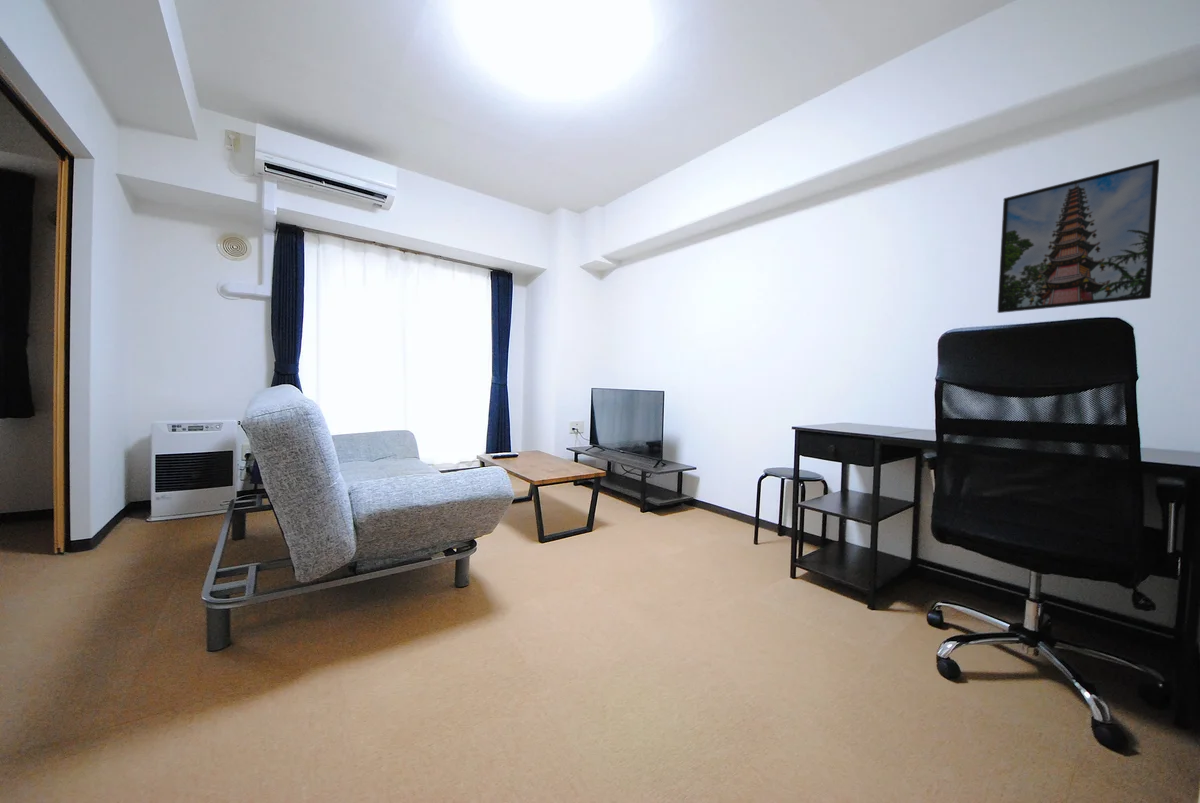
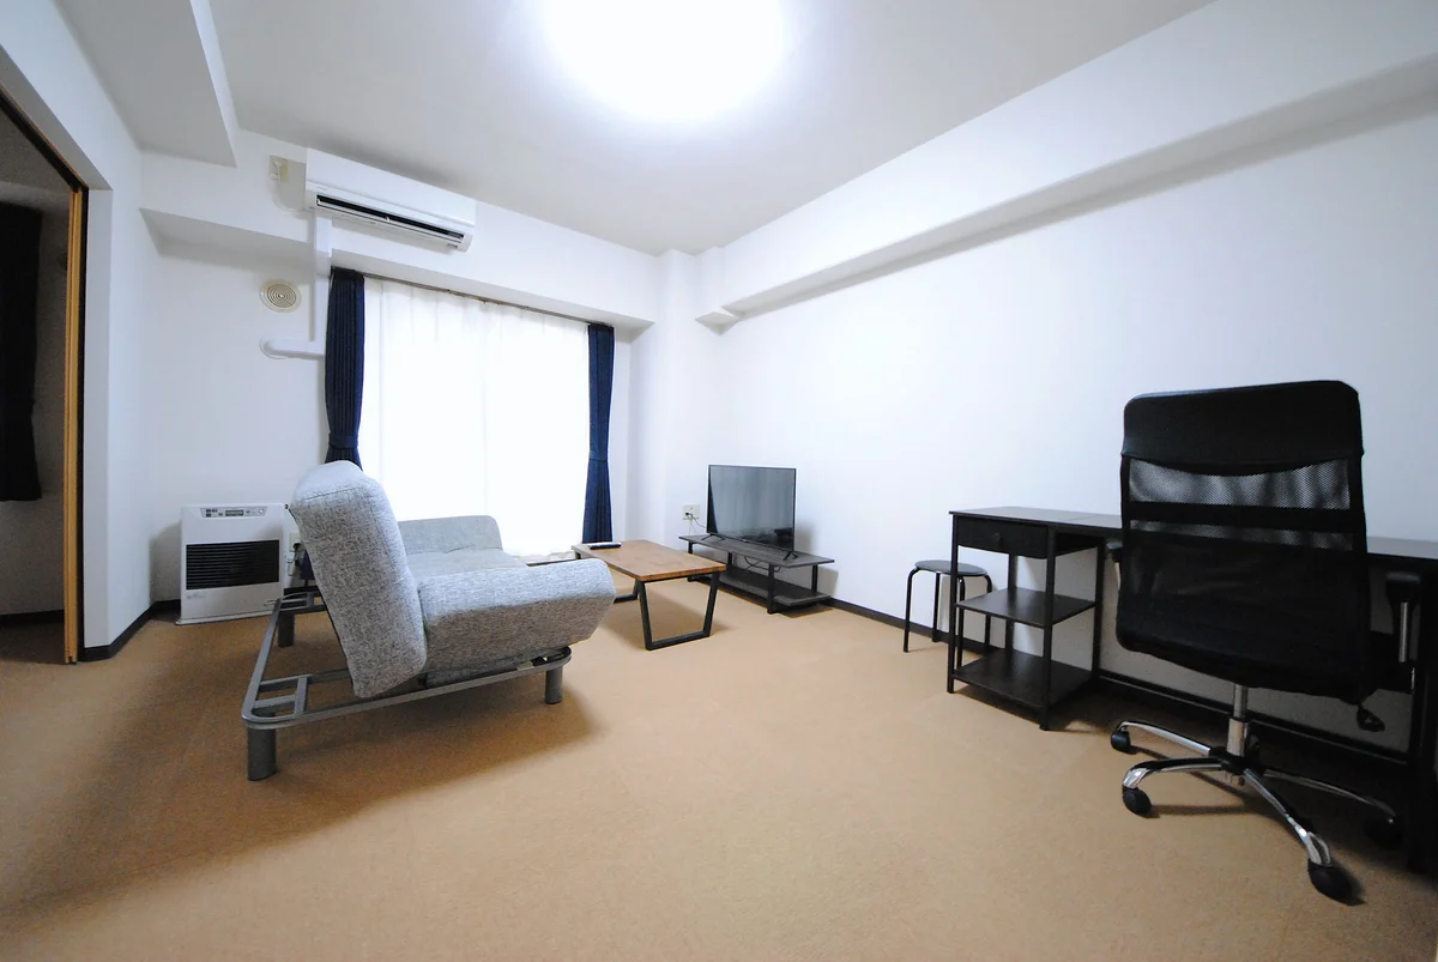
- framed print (1070, 243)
